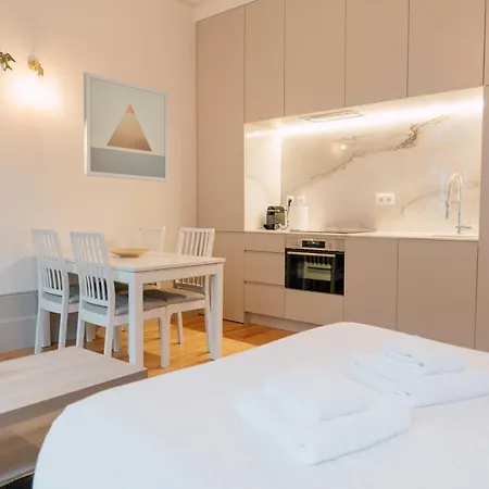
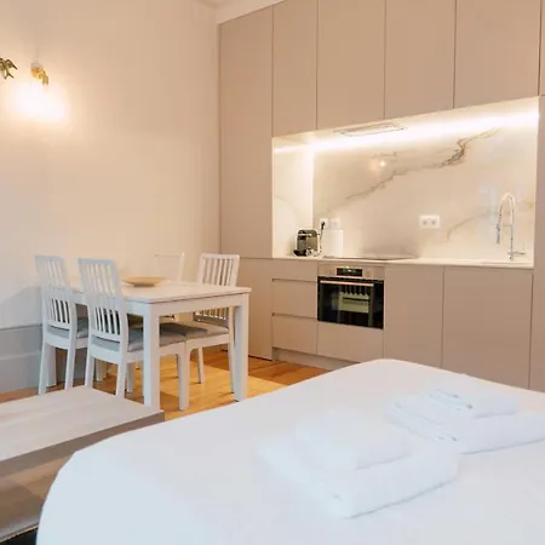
- wall art (128, 130)
